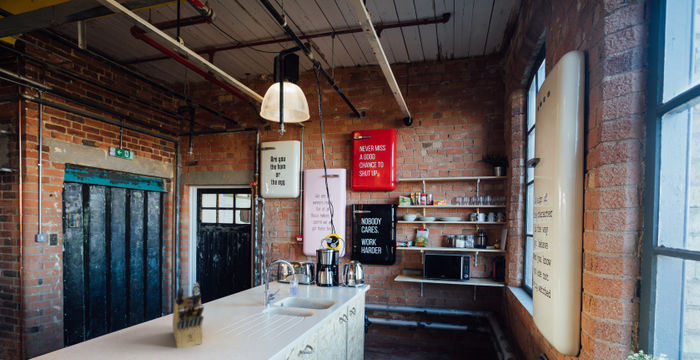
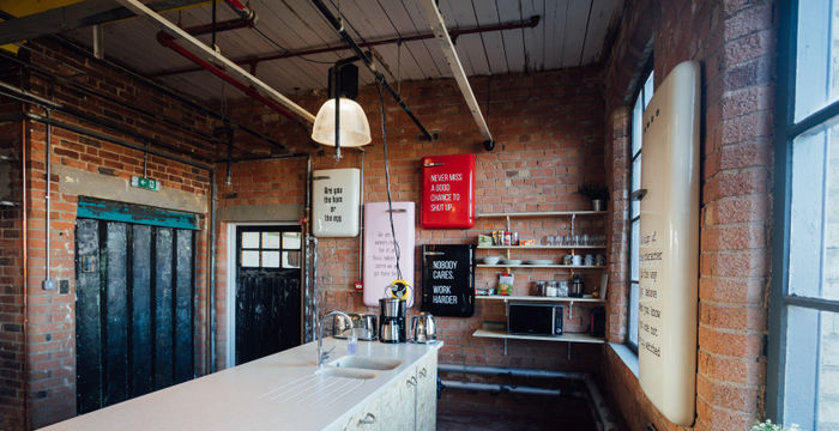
- knife block (187, 308)
